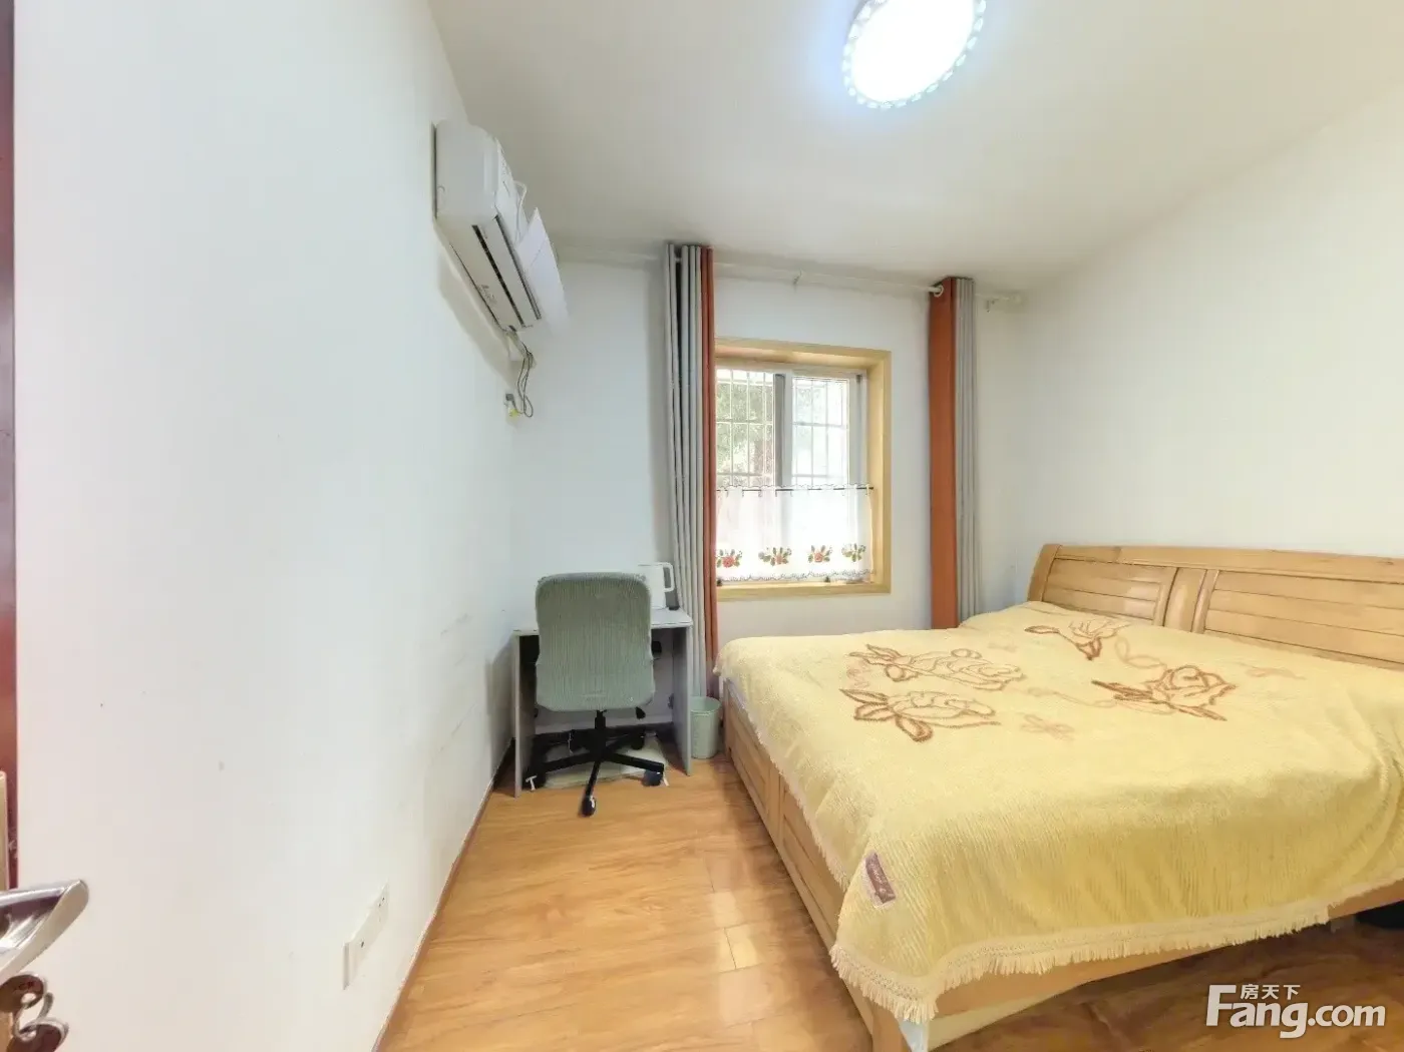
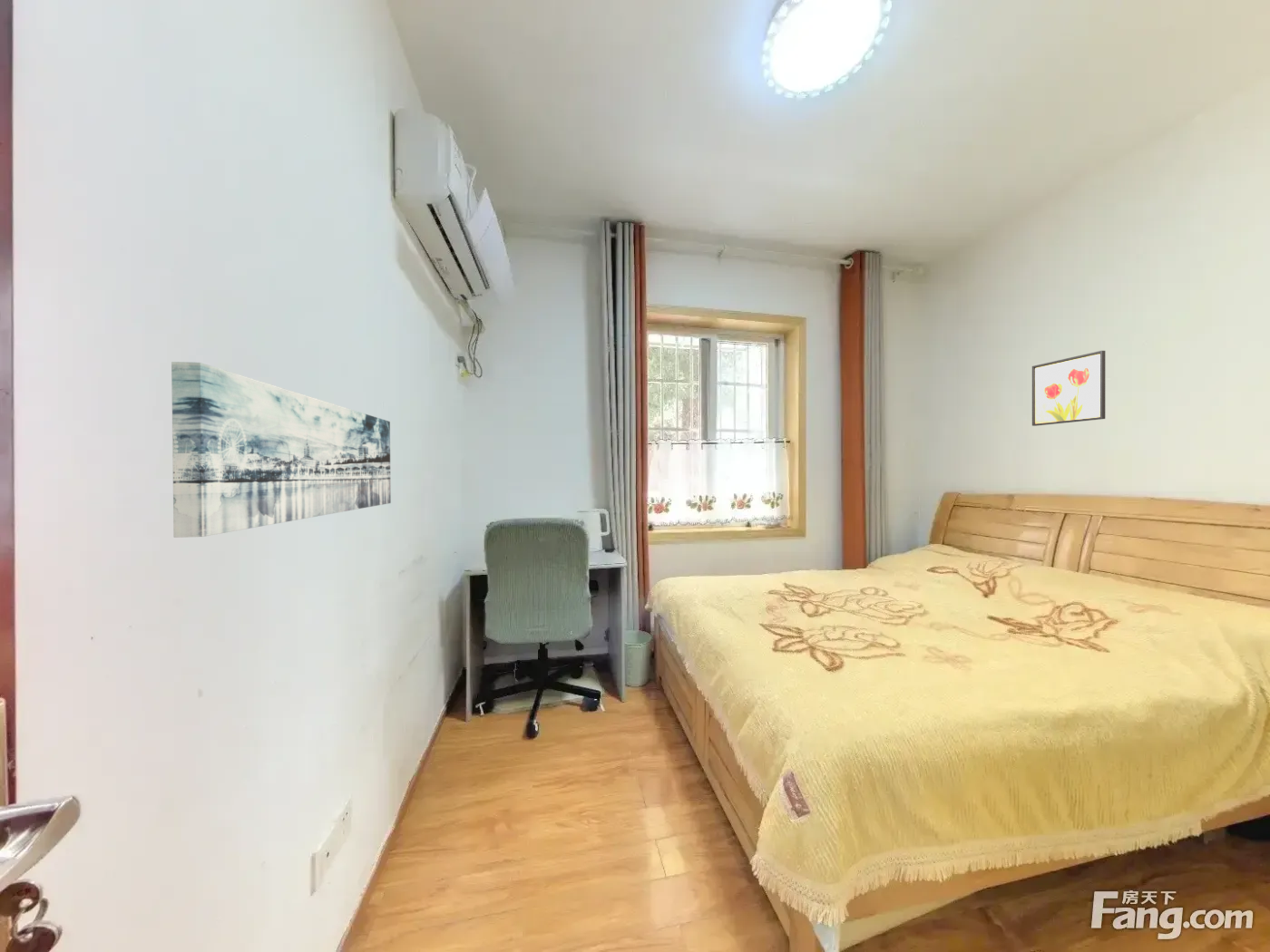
+ wall art (1067, 391)
+ wall art (321, 458)
